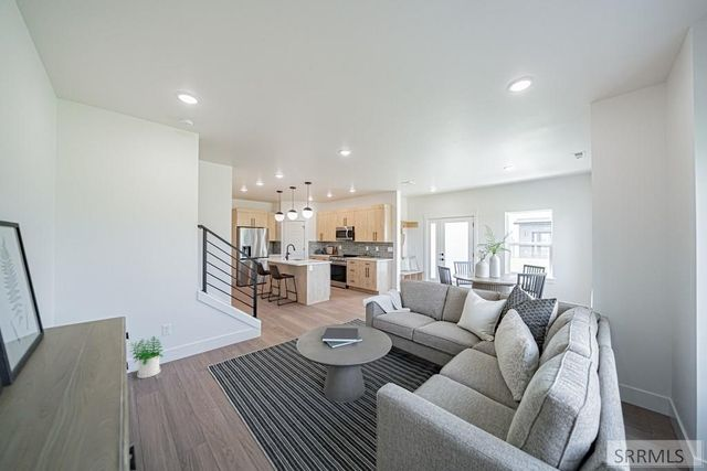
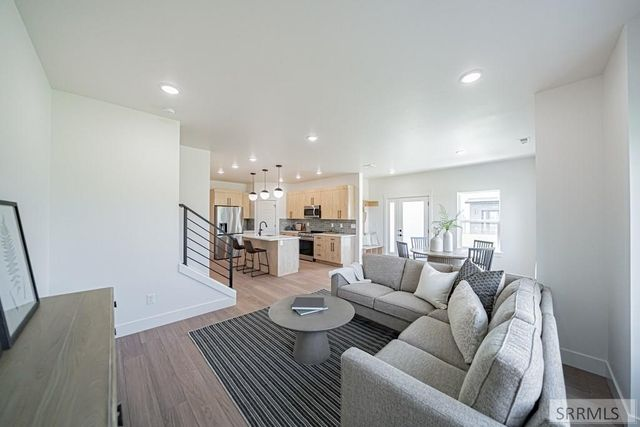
- potted plant (146, 356)
